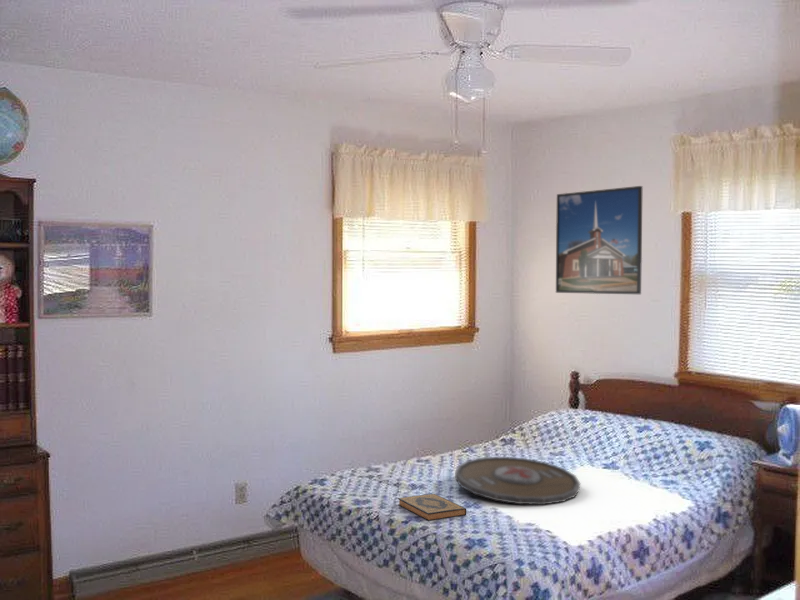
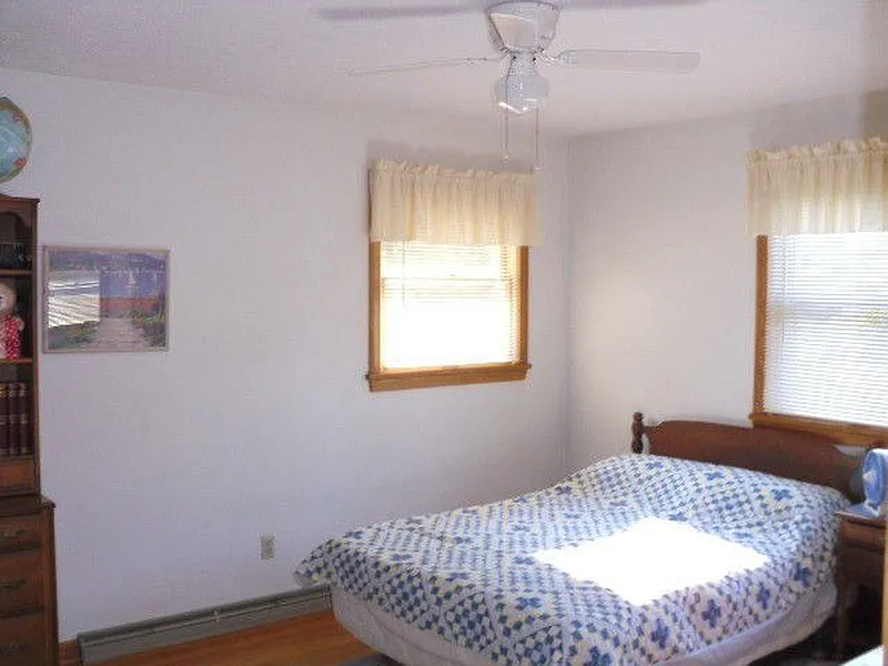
- hardback book (431, 506)
- serving tray (516, 478)
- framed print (597, 242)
